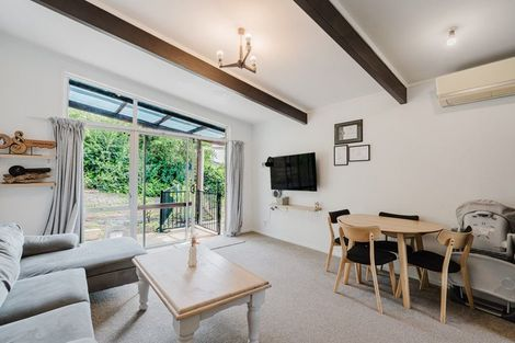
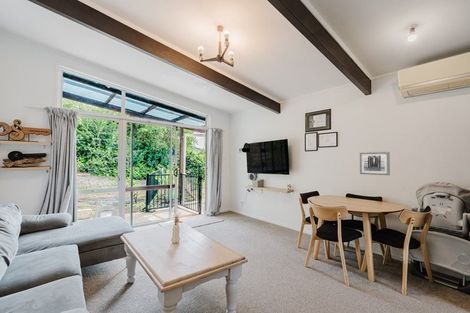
+ wall art (374, 163)
